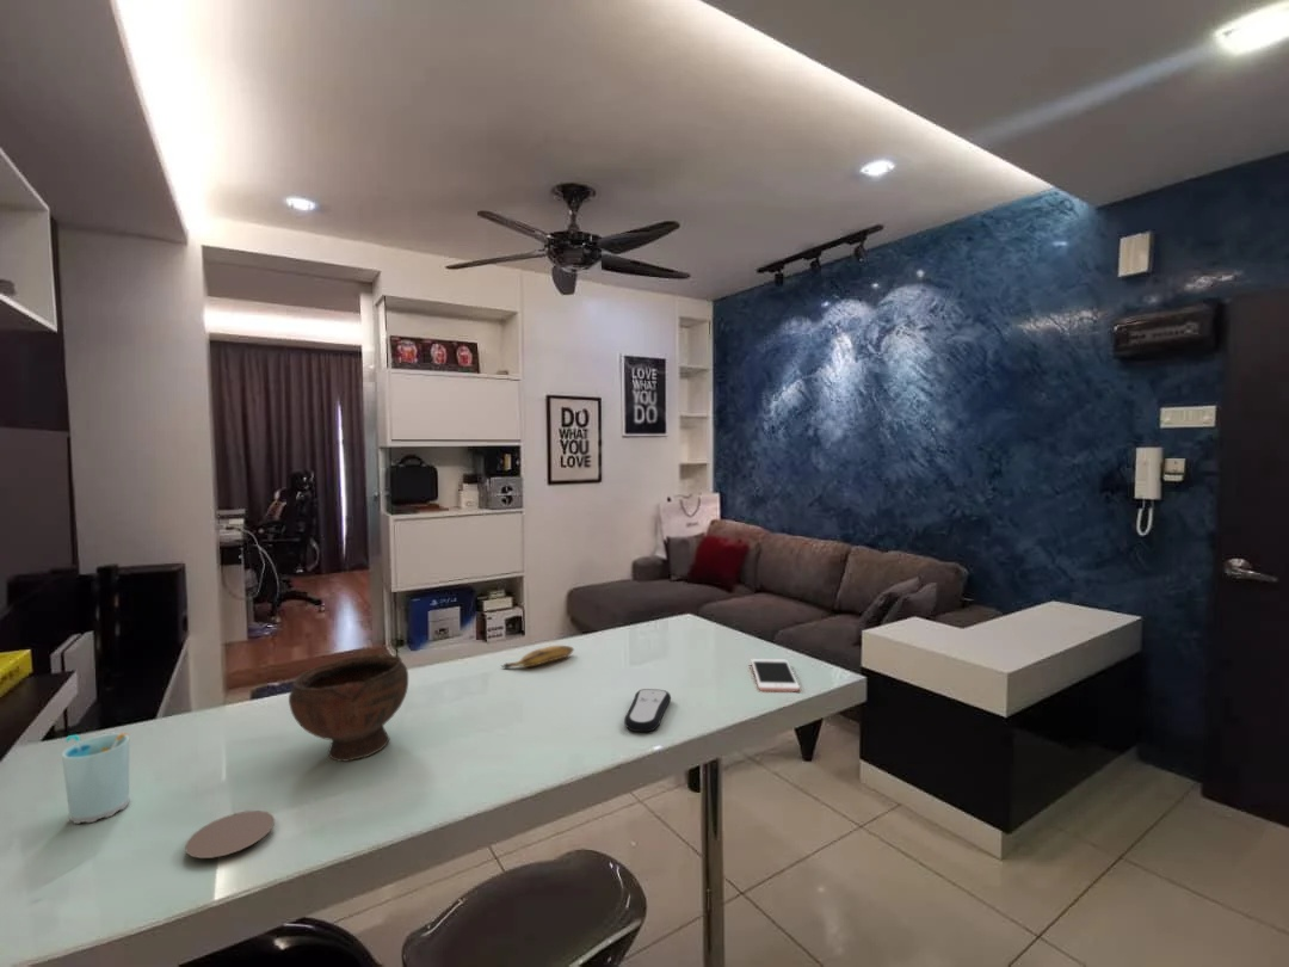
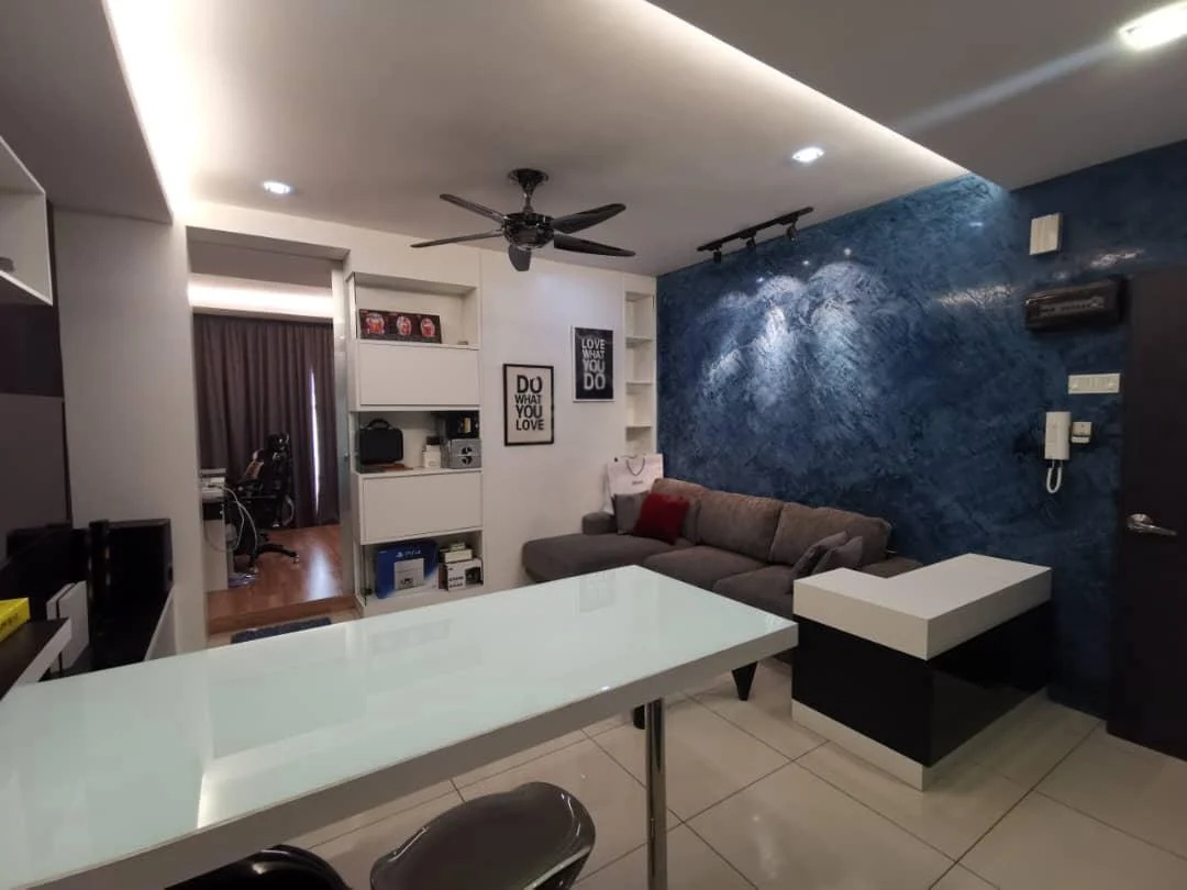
- cup (99, 770)
- remote control (647, 708)
- cell phone (773, 673)
- coaster (232, 837)
- banana (541, 654)
- bowl (351, 707)
